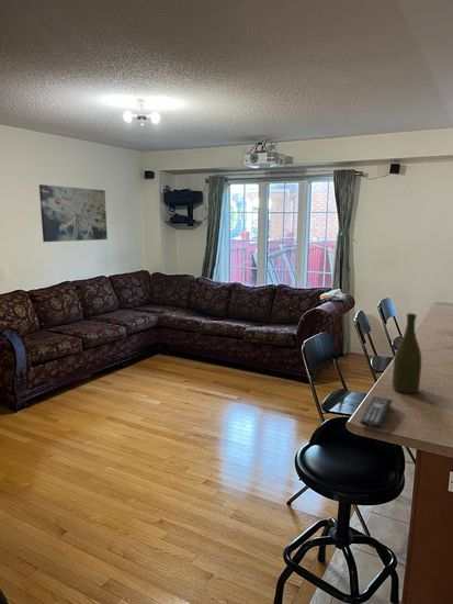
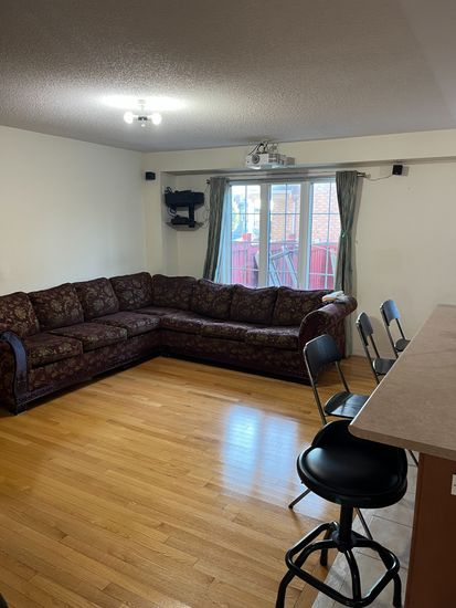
- remote control (376, 411)
- bottle (408, 351)
- wall art (76, 214)
